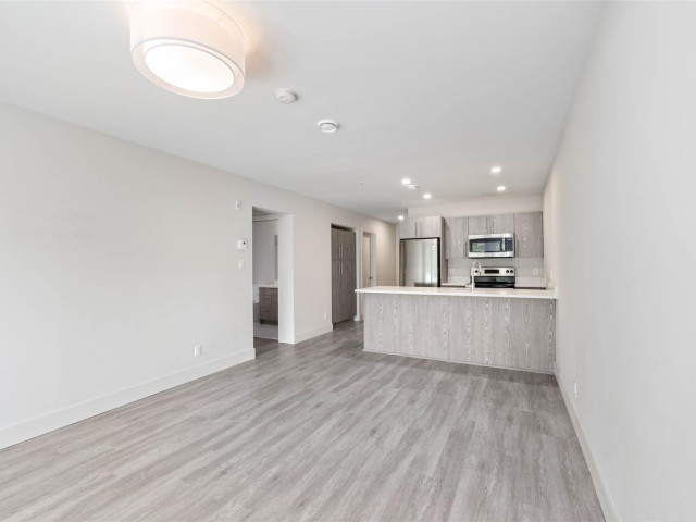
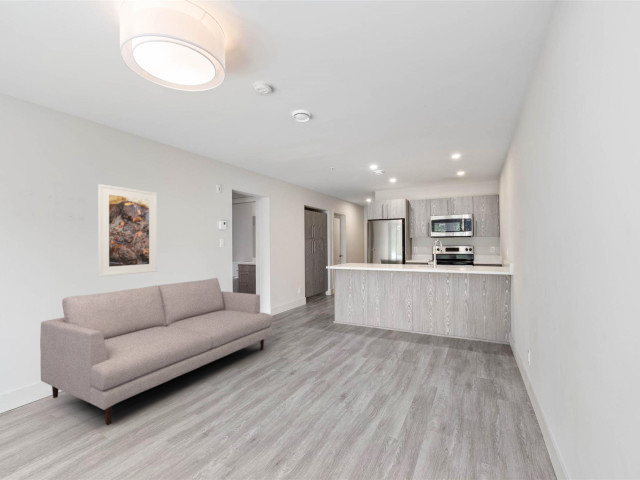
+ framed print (129, 231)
+ sofa (178, 328)
